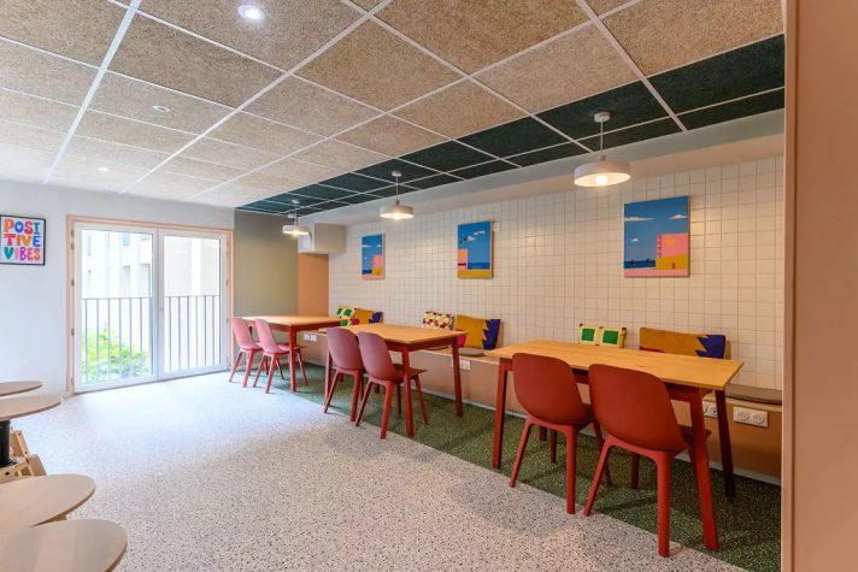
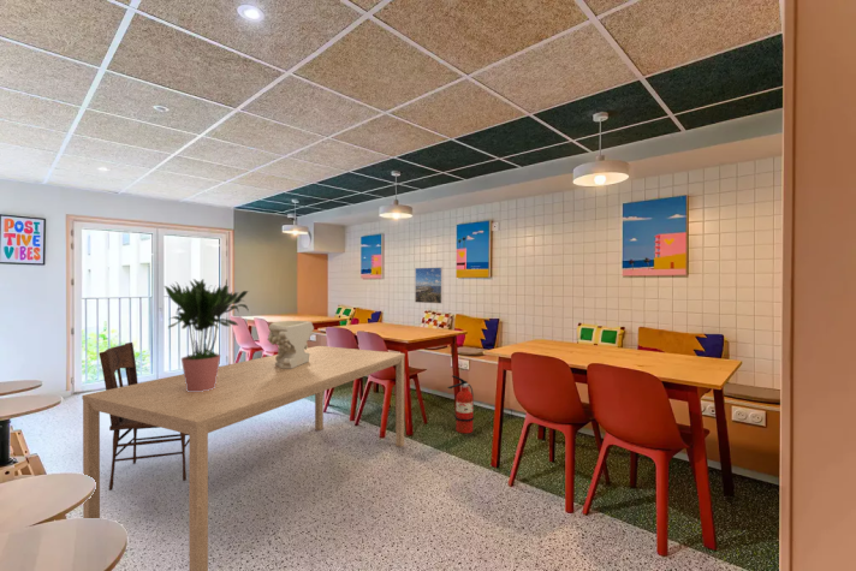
+ potted plant (202, 332)
+ fire extinguisher (460, 403)
+ dining table (275, 408)
+ chair (150, 424)
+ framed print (428, 285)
+ decorative bowl (291, 343)
